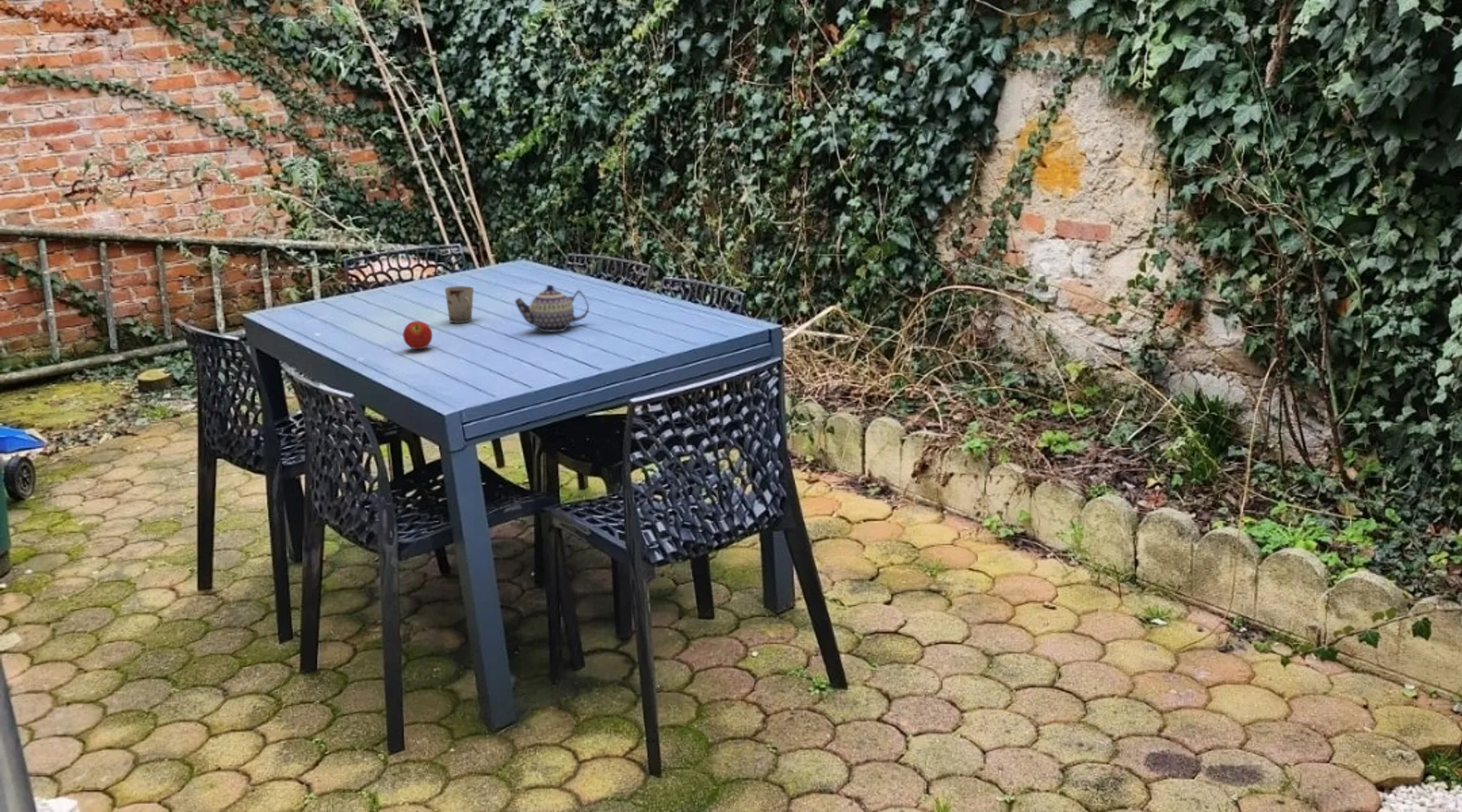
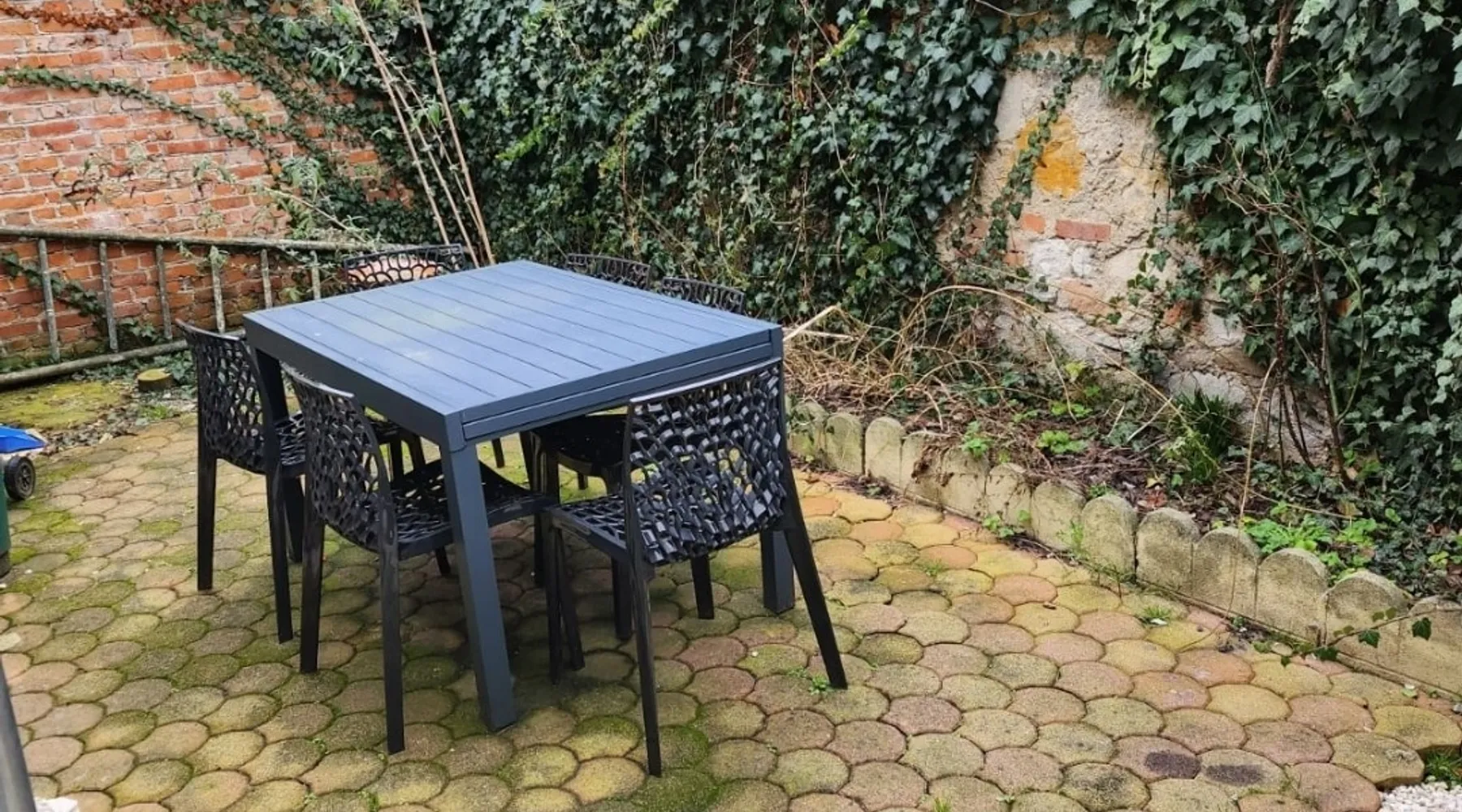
- teapot (551, 306)
- fruit (417, 335)
- cup (461, 305)
